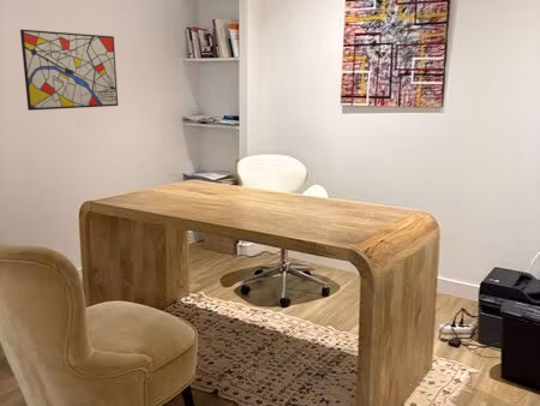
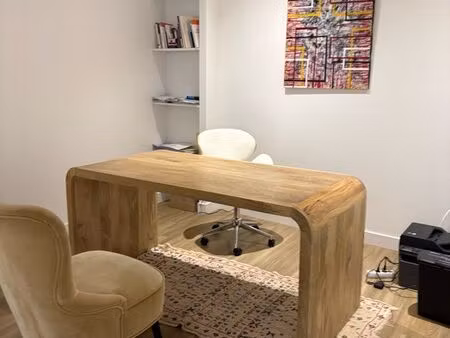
- wall art (73, 71)
